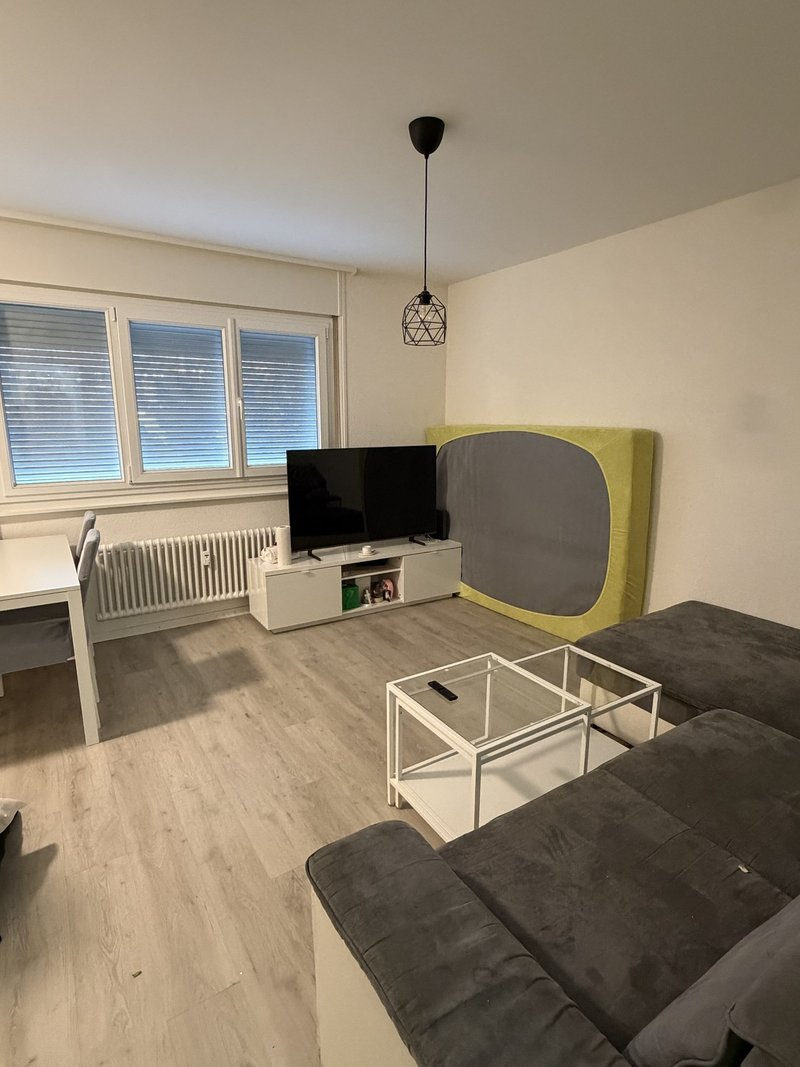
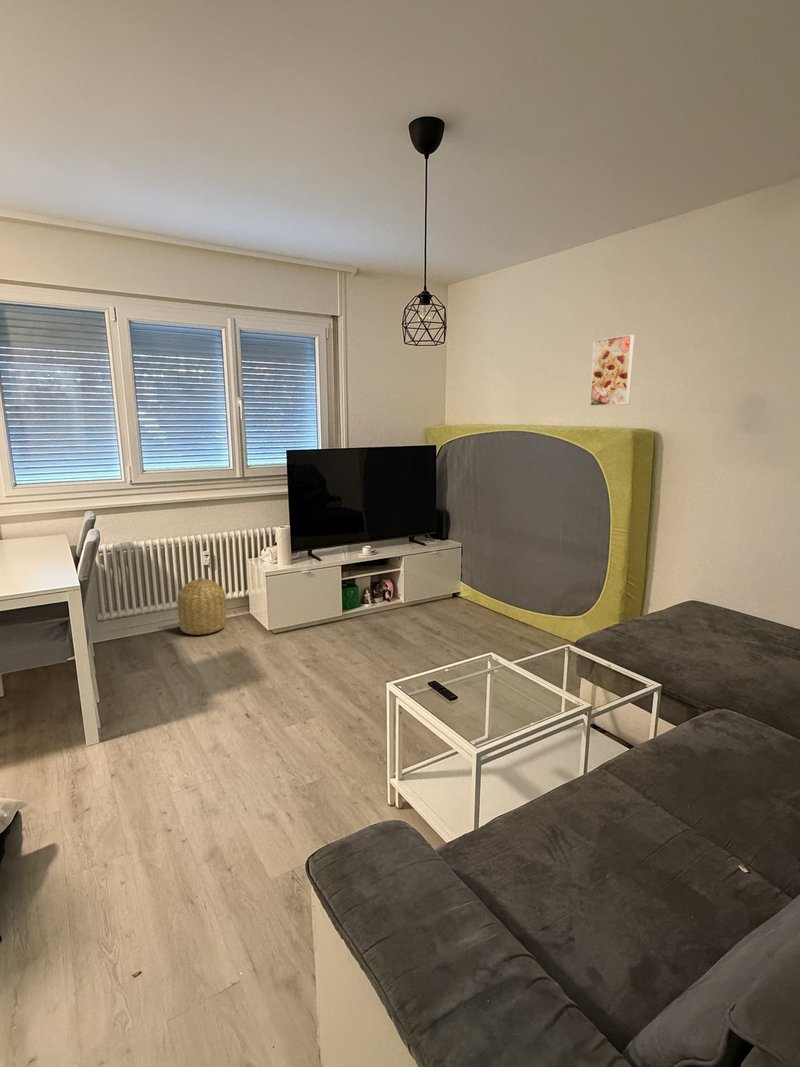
+ basket (201, 603)
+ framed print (611, 371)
